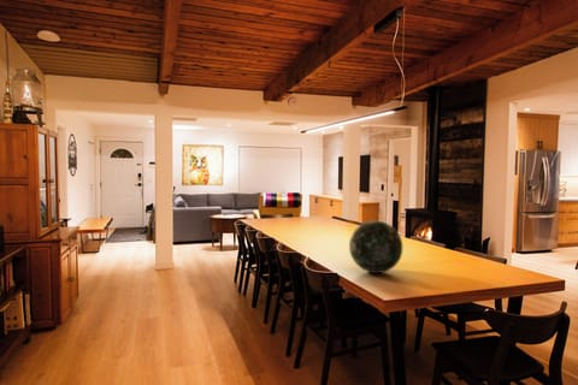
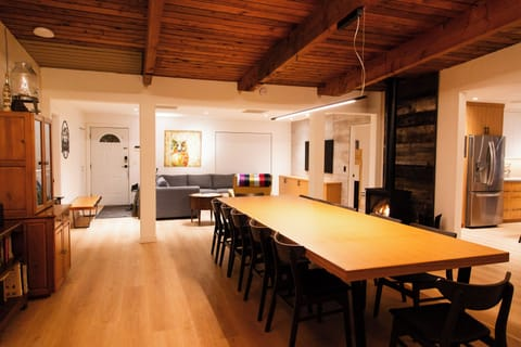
- decorative orb (374, 247)
